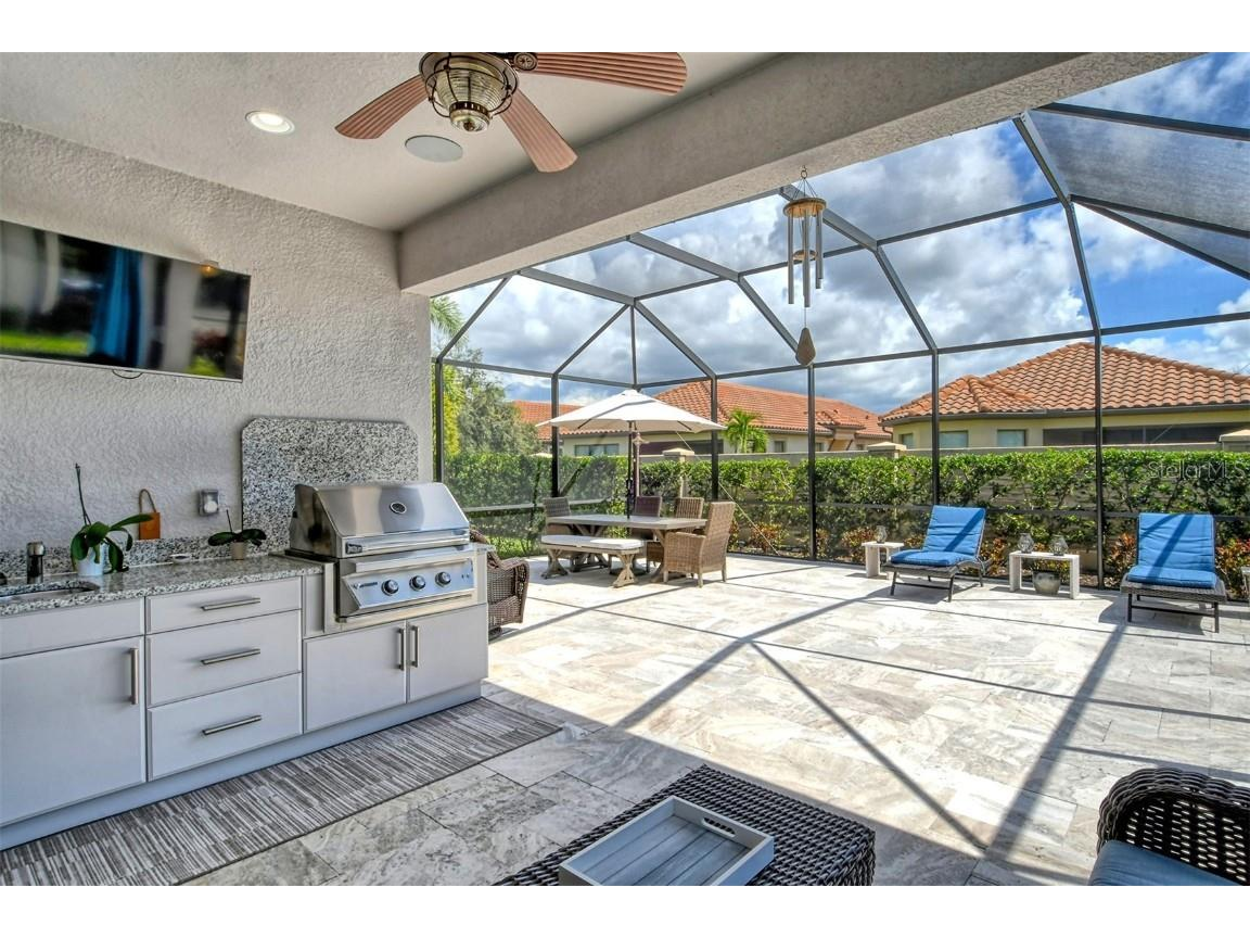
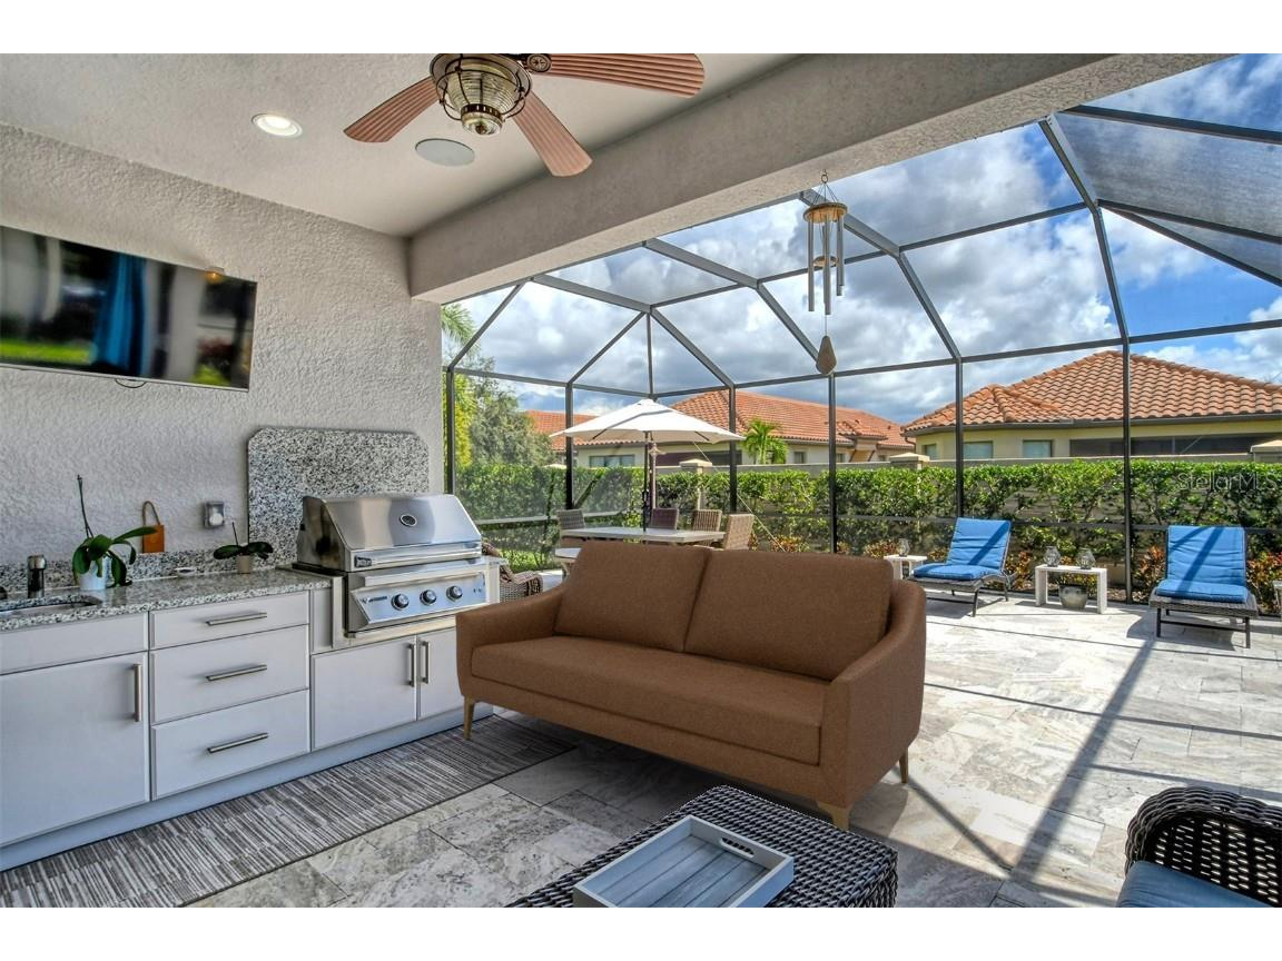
+ sofa (677, 653)
